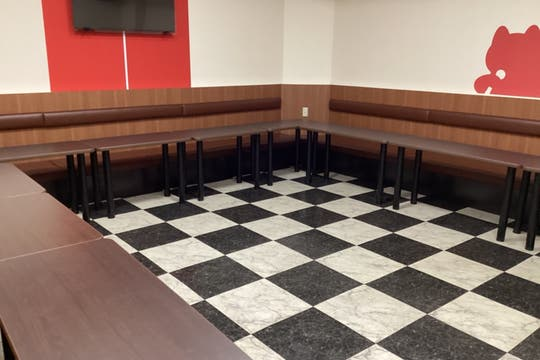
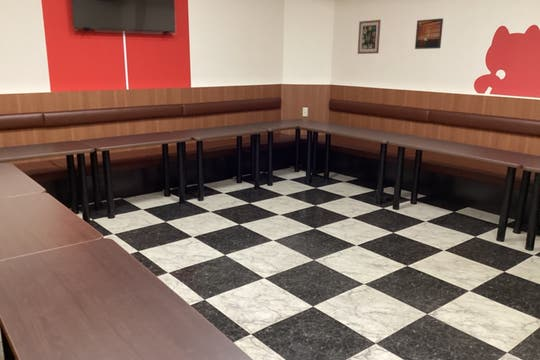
+ wall art (368, 37)
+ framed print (428, 34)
